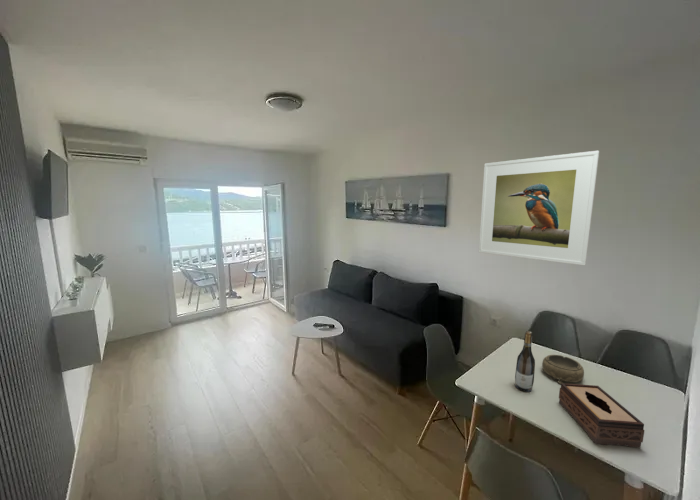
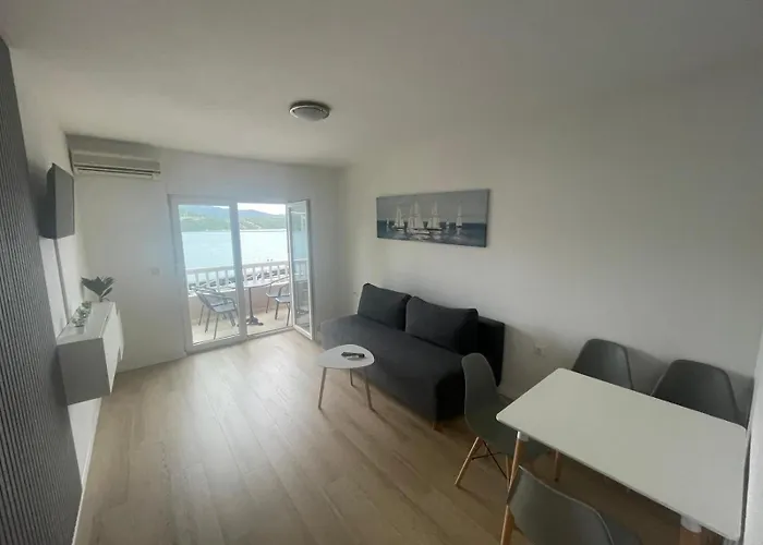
- wine bottle (526, 360)
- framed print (529, 209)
- decorative bowl (562, 368)
- tissue box (597, 412)
